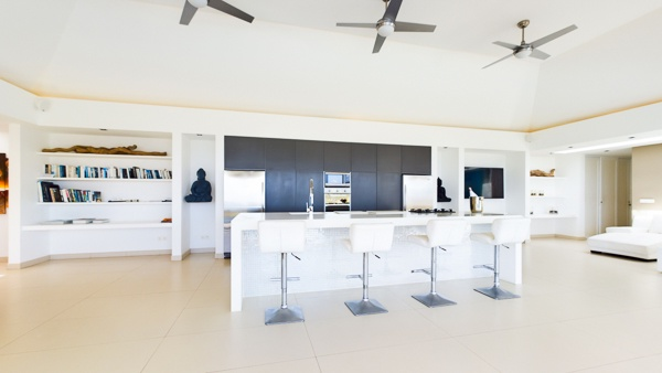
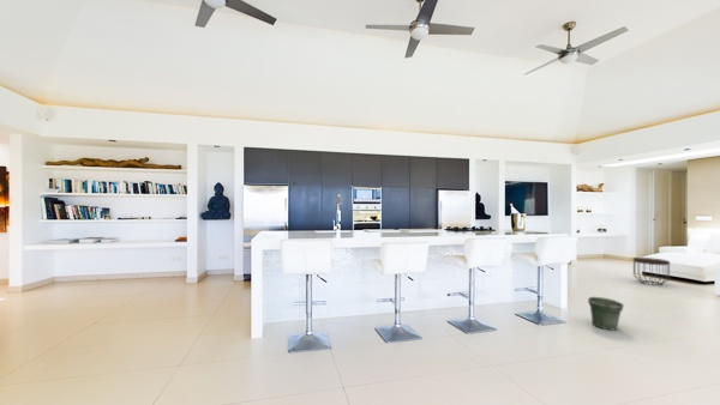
+ side table (652, 271)
+ flower pot (605, 313)
